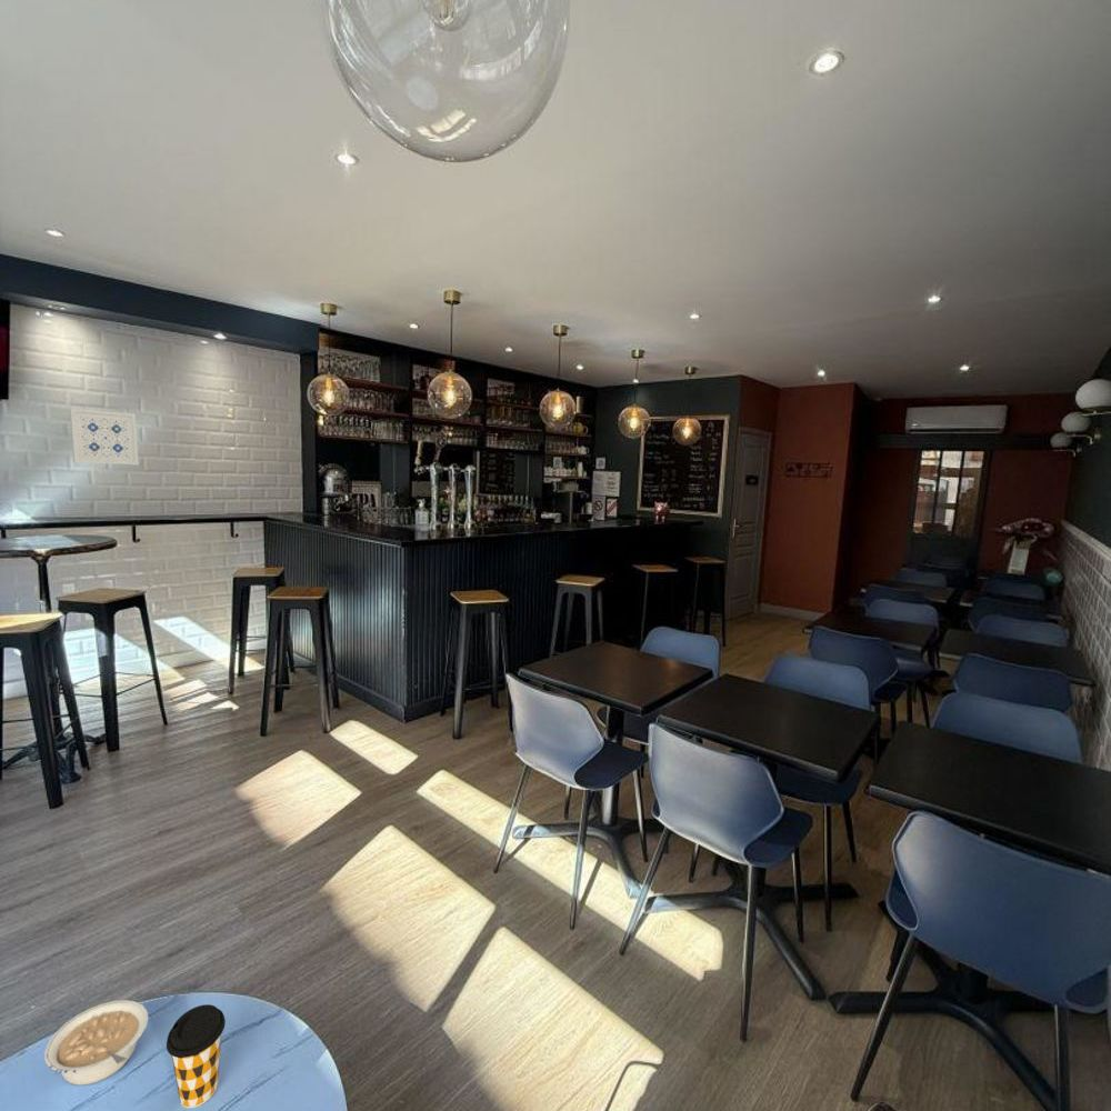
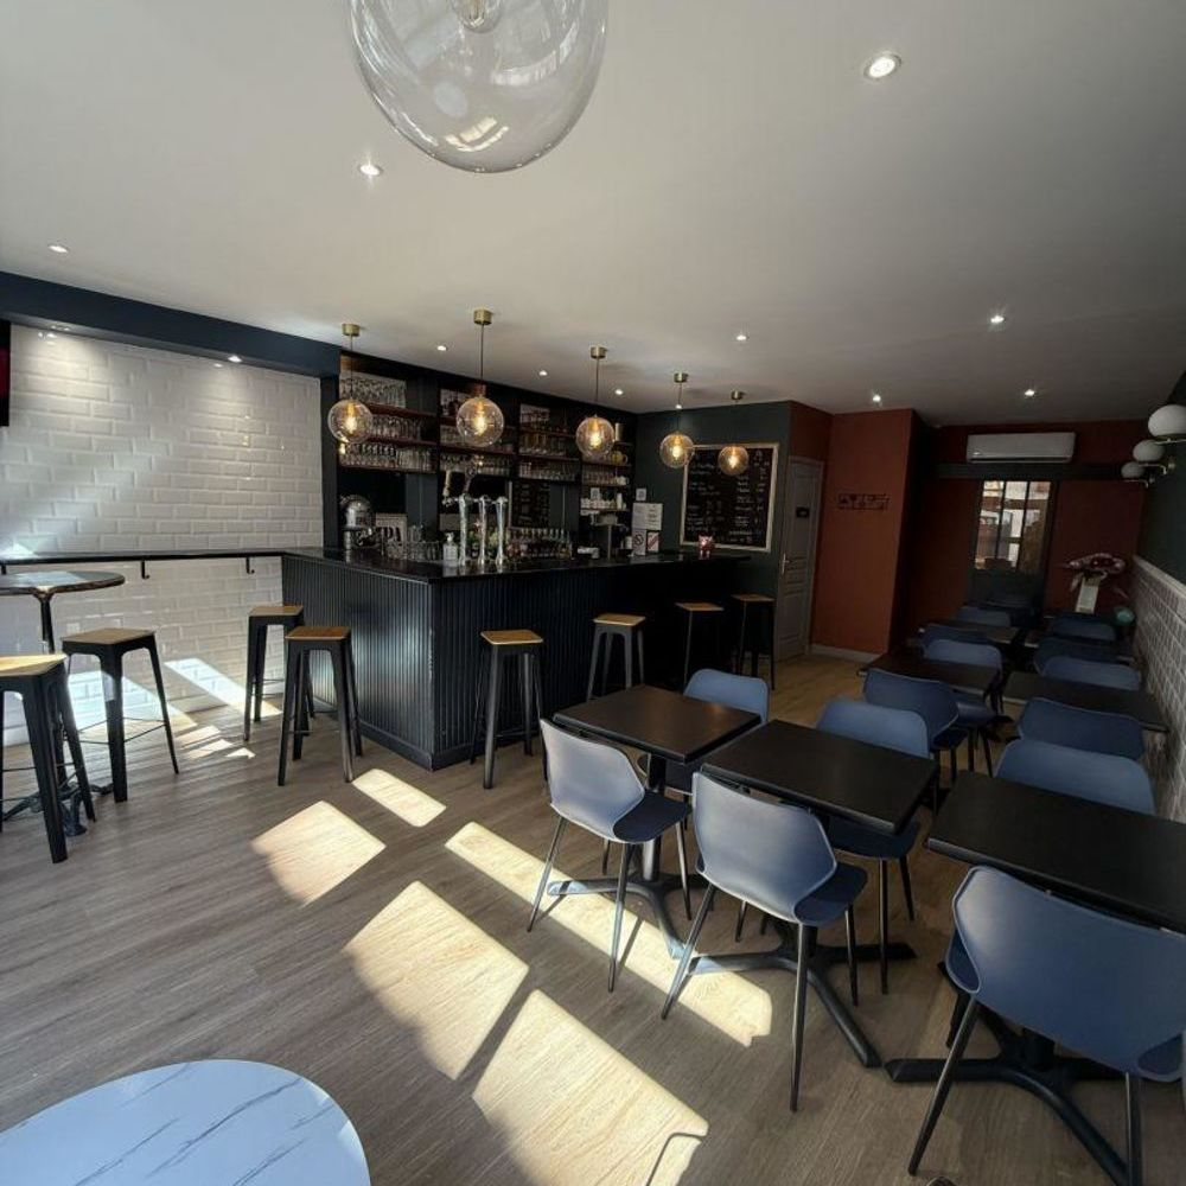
- wall art (104, 437)
- legume (102, 1043)
- coffee cup (197, 1057)
